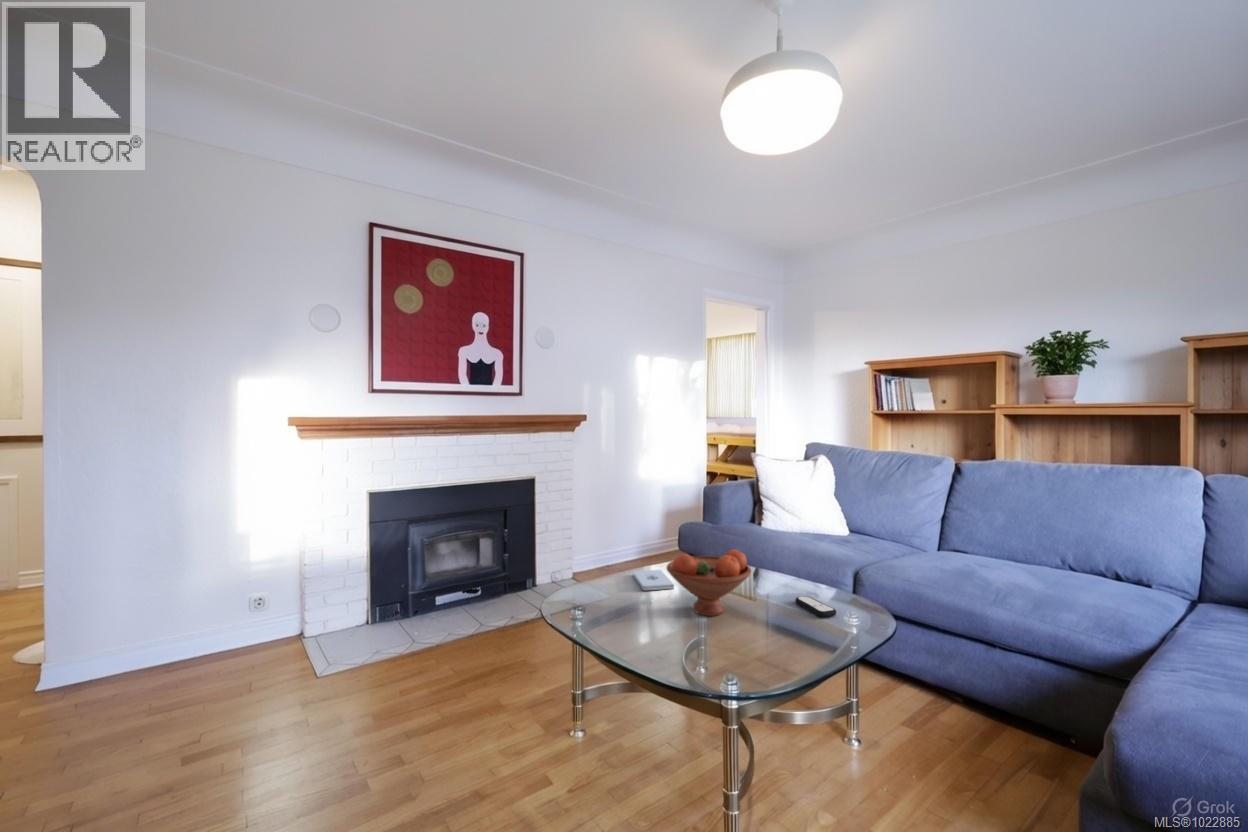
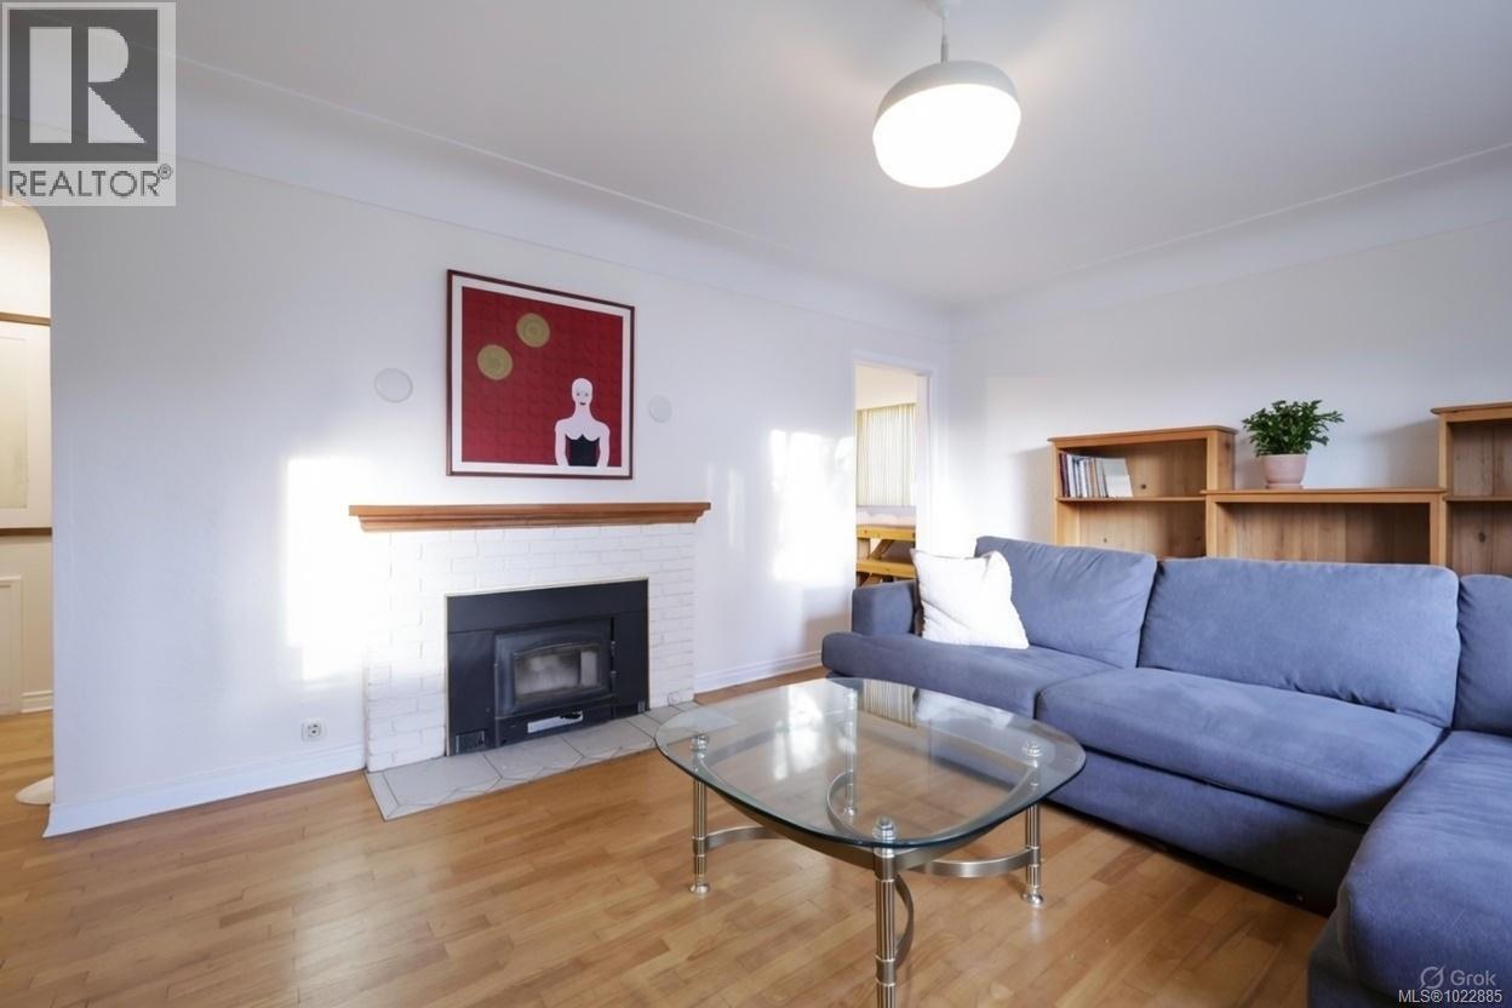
- remote control (814, 605)
- fruit bowl (708, 580)
- notepad (652, 579)
